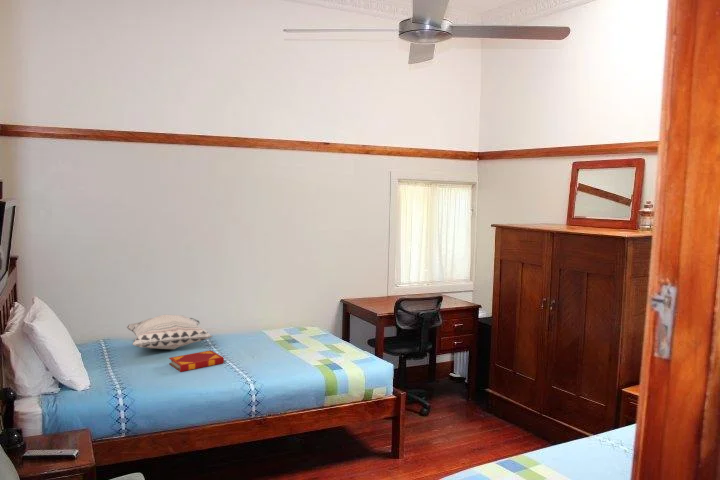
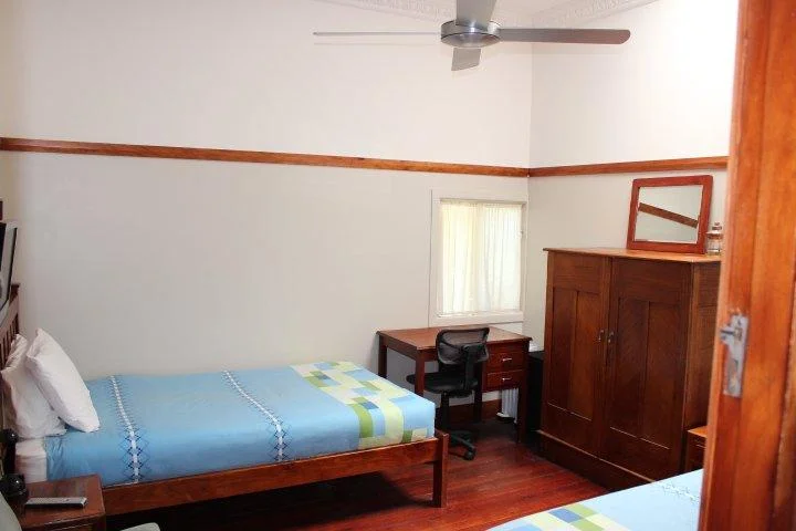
- decorative pillow (168, 331)
- hardback book (196, 360)
